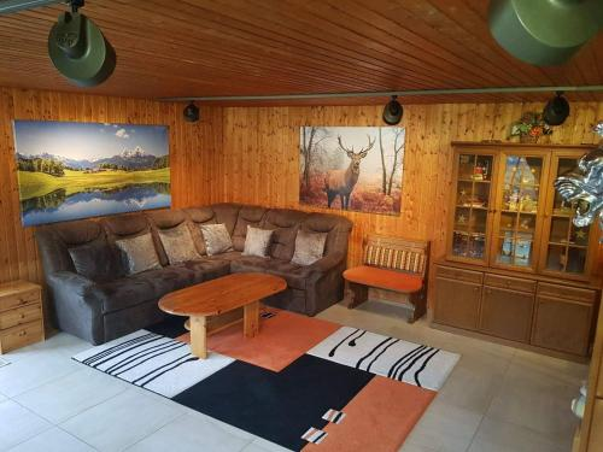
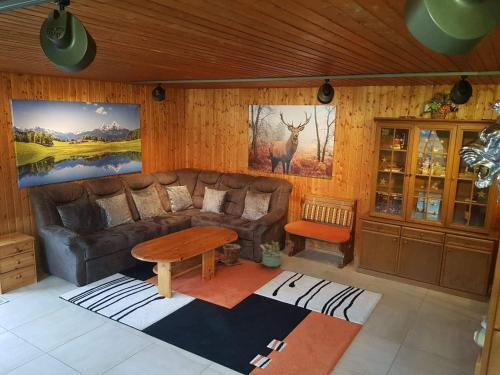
+ plant pot (232, 253)
+ decorative plant (273, 253)
